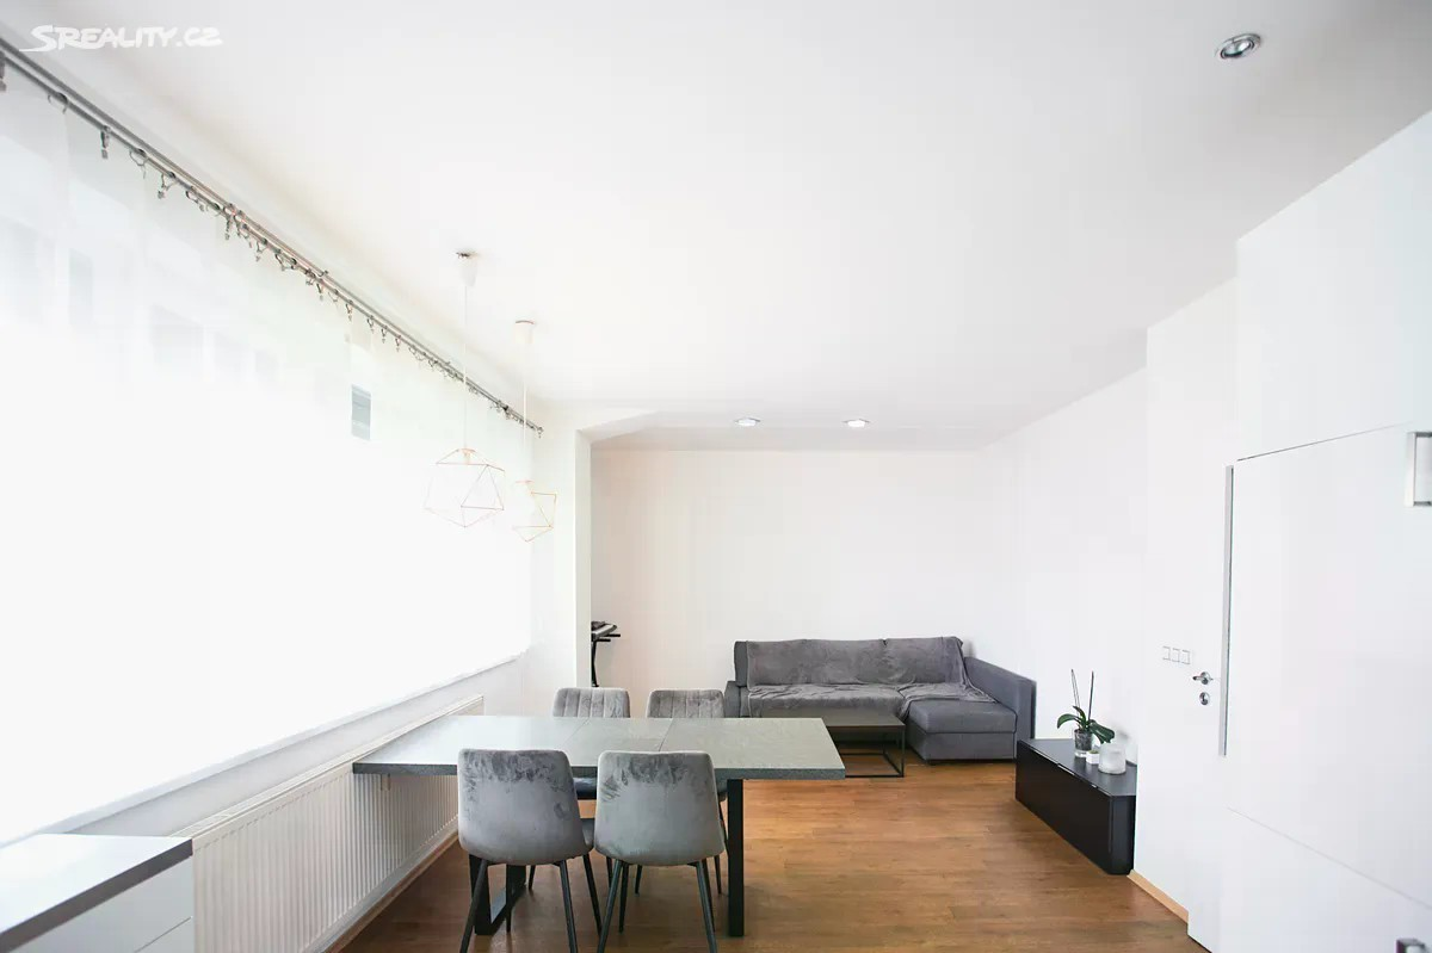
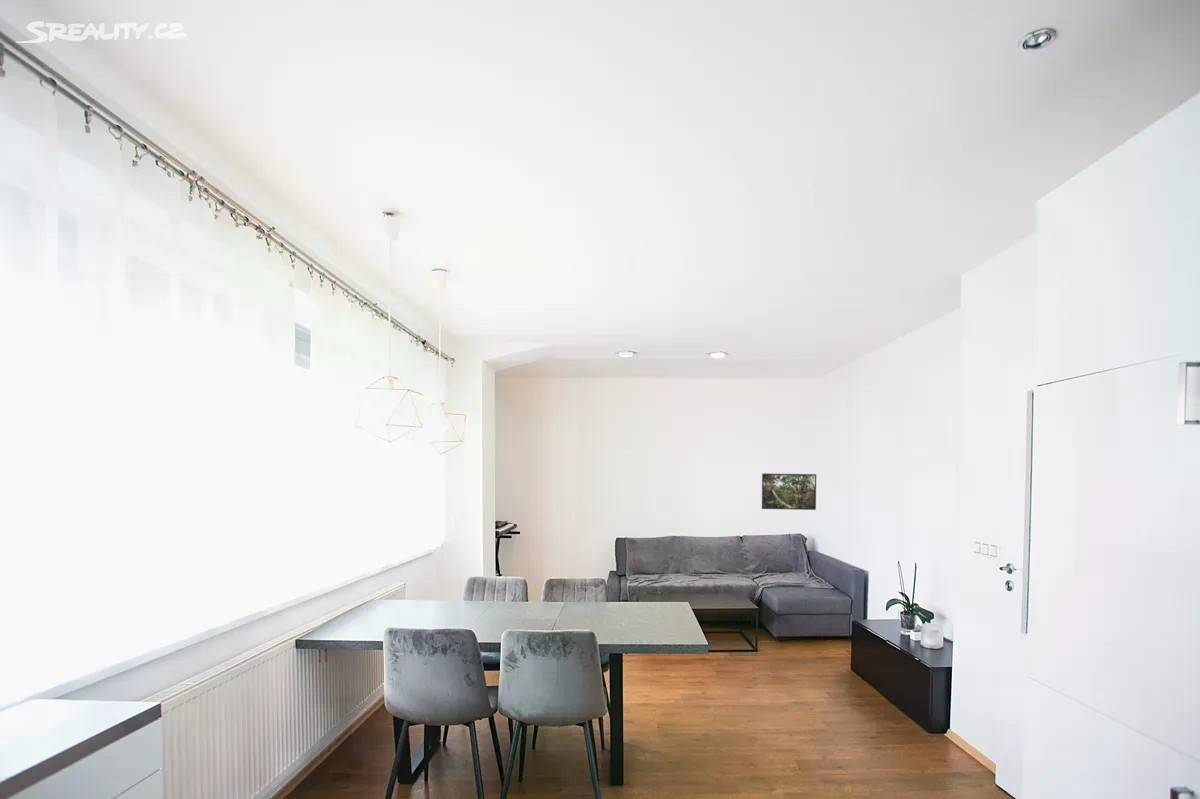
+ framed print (788, 491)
